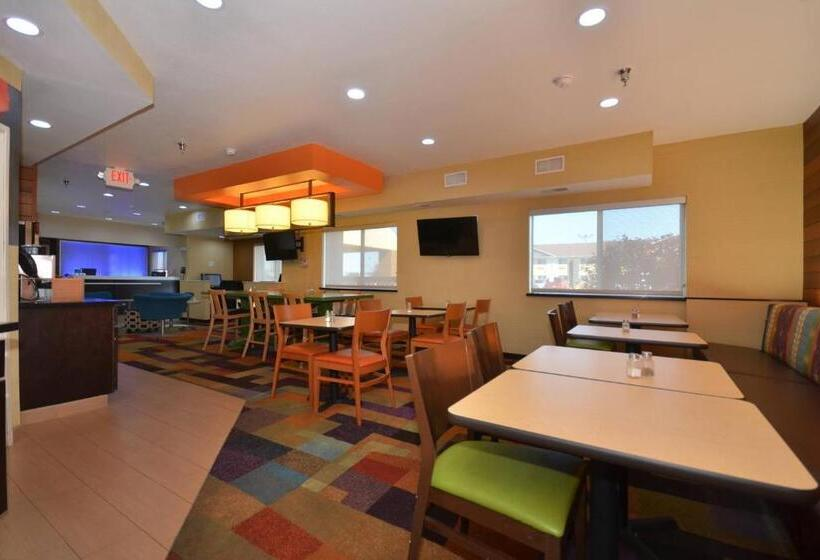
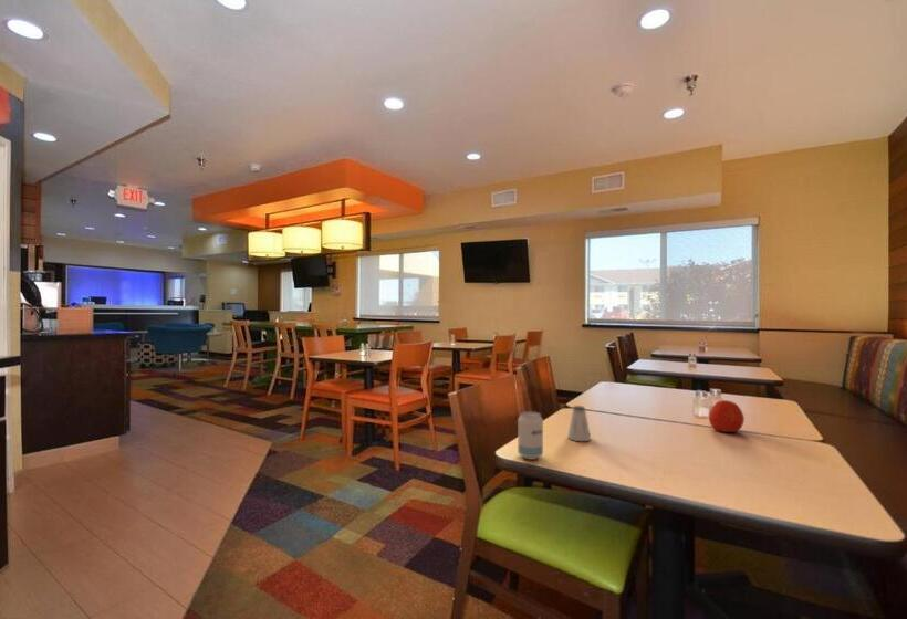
+ saltshaker (578, 422)
+ beverage can (530, 434)
+ apple (726, 415)
